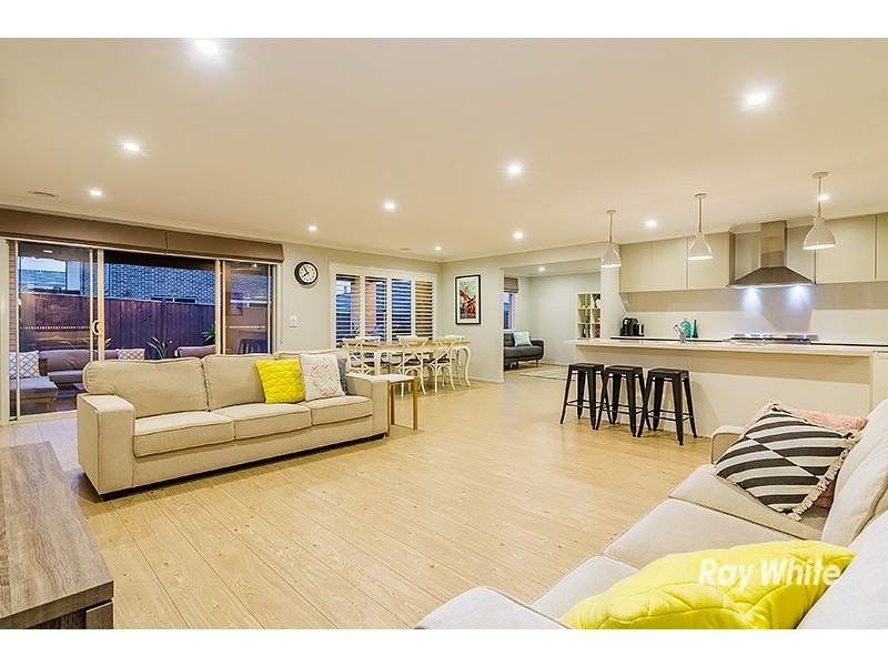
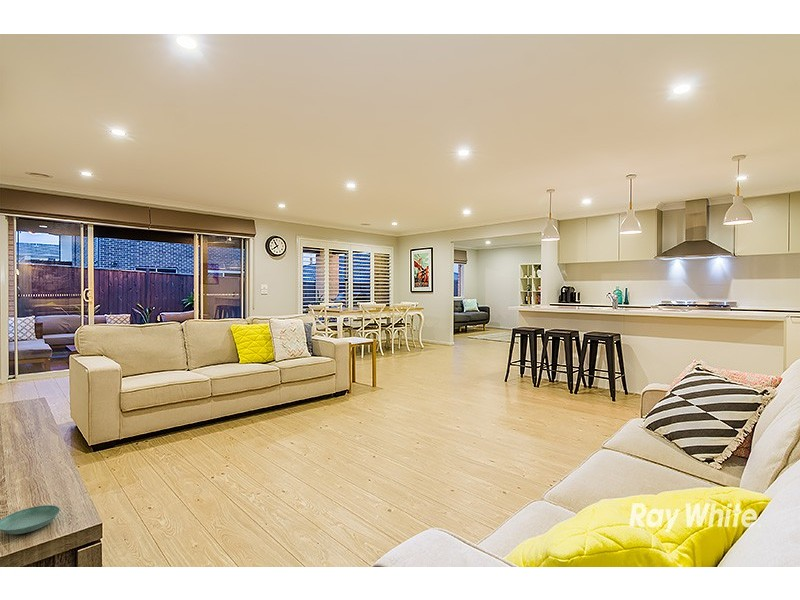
+ saucer (29, 520)
